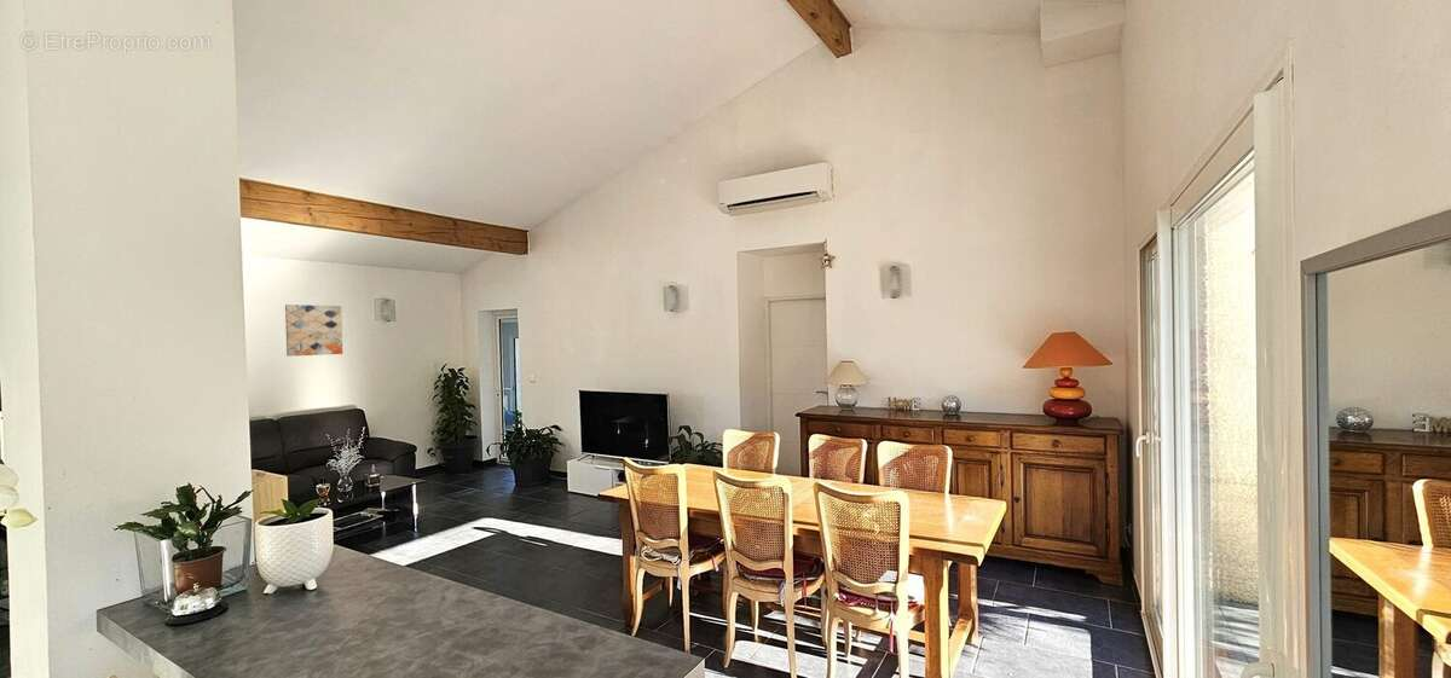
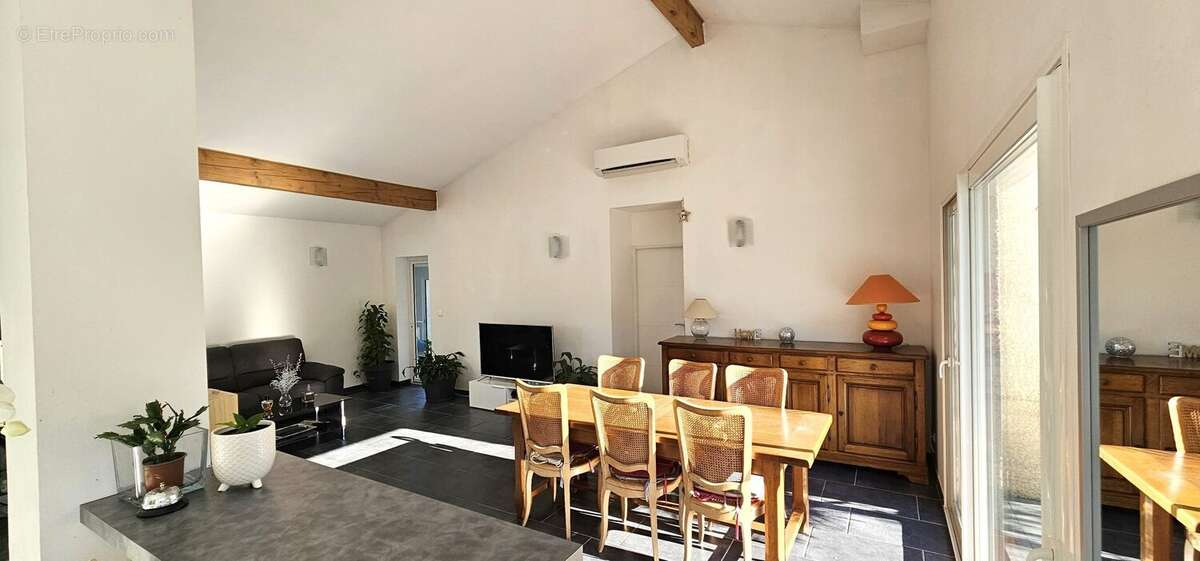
- wall art (314, 330)
